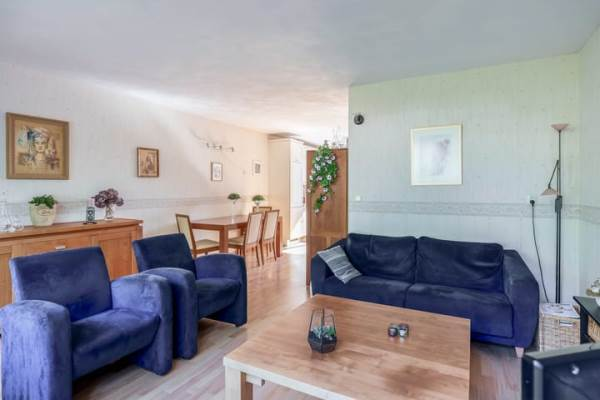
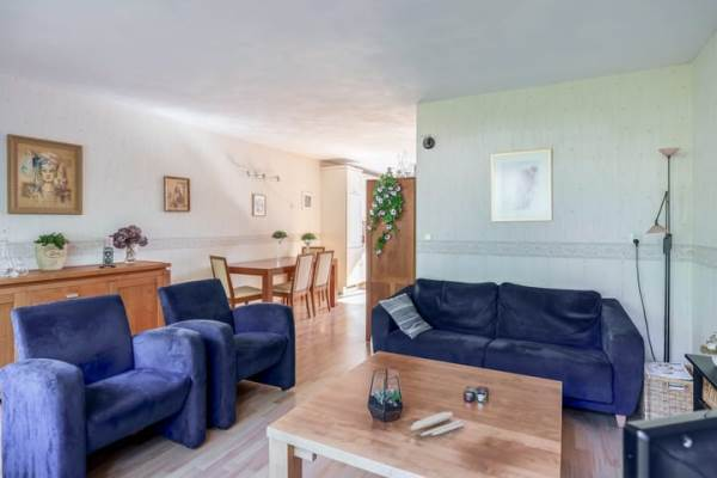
+ candle (435, 423)
